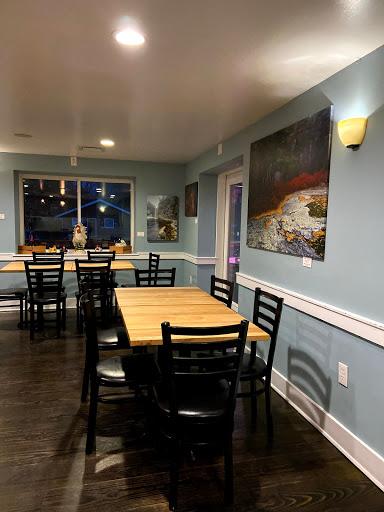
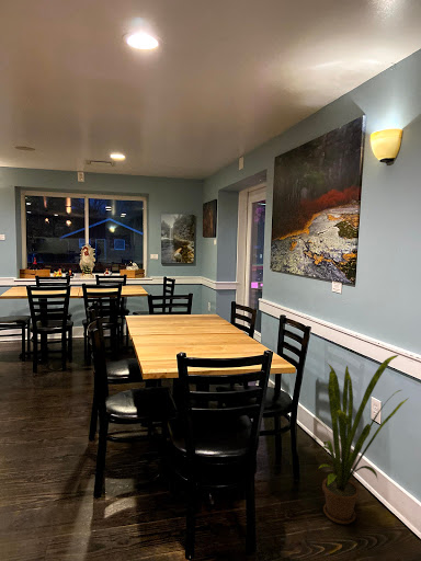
+ house plant (349, 435)
